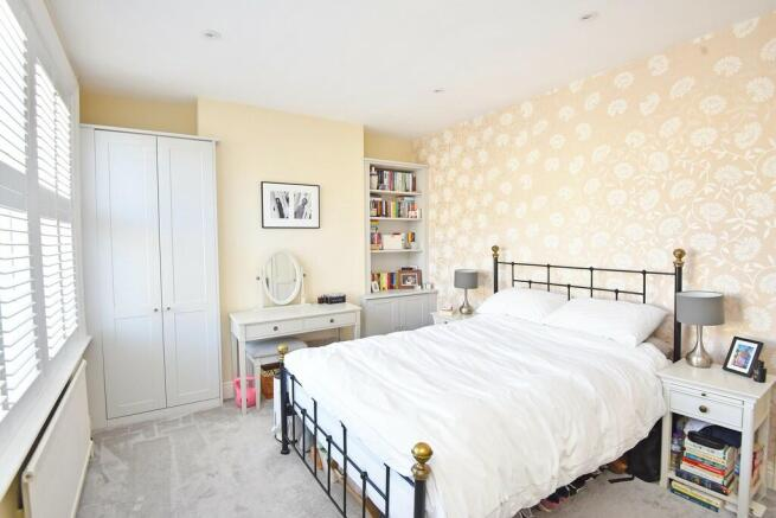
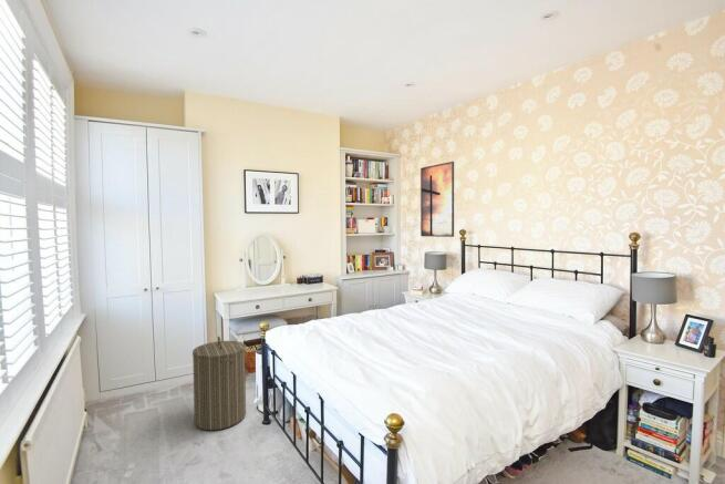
+ laundry hamper (219, 377)
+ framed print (436, 200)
